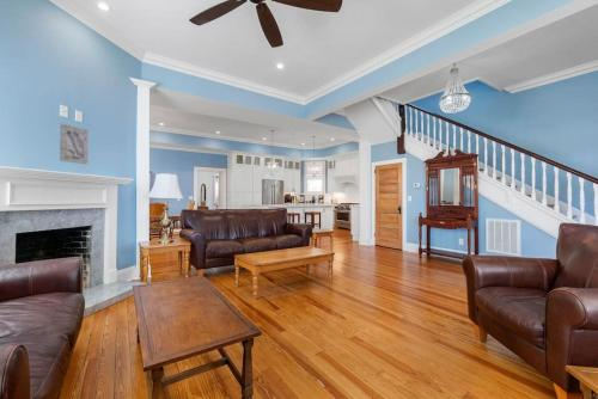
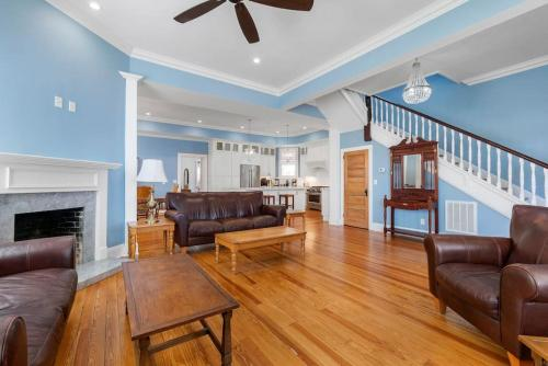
- wall art (74, 145)
